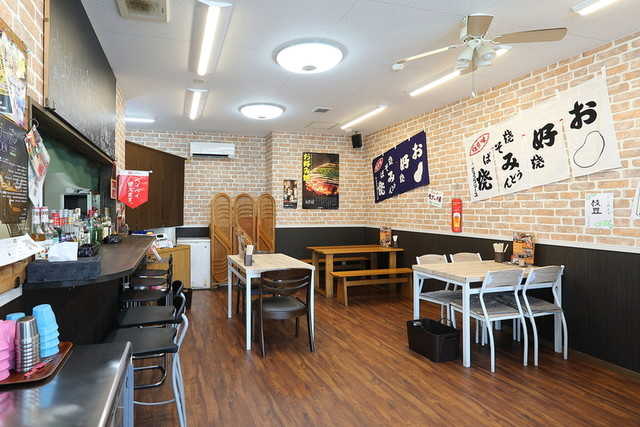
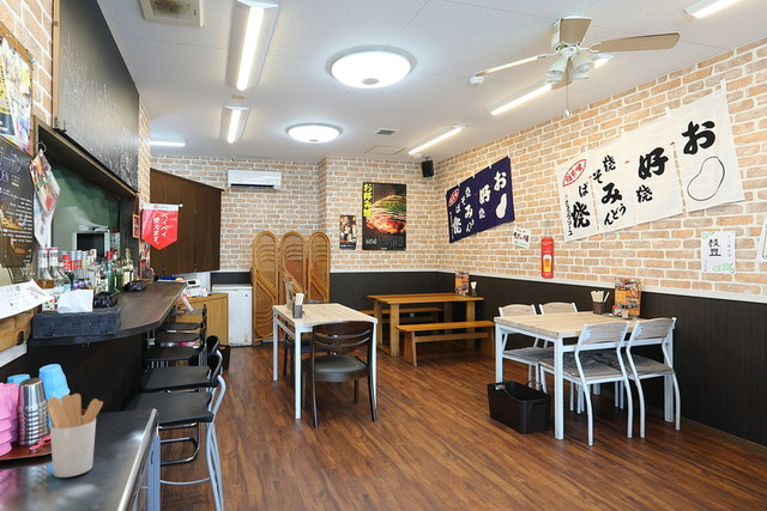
+ utensil holder (70, 431)
